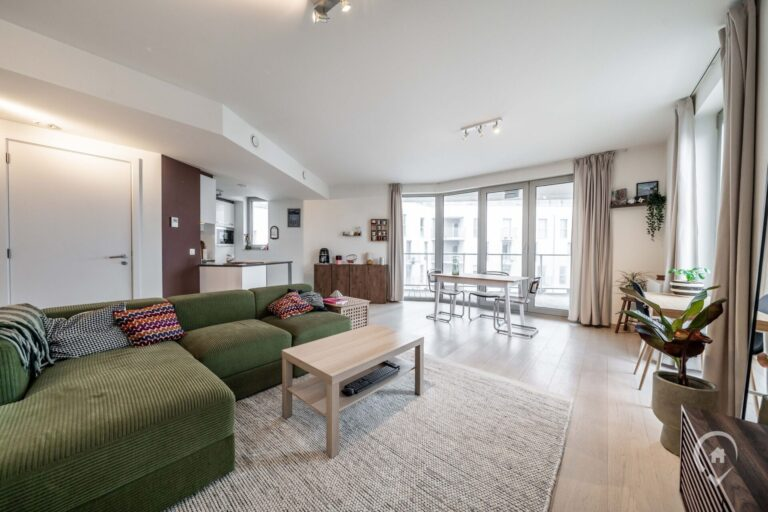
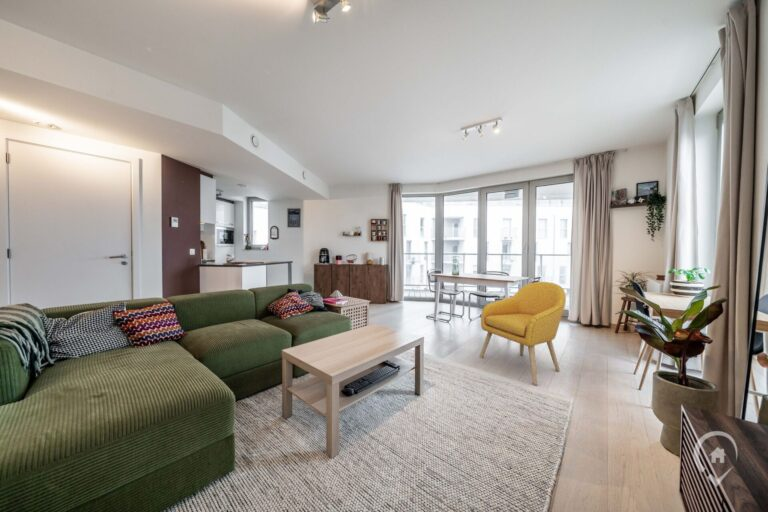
+ armchair (526, 324)
